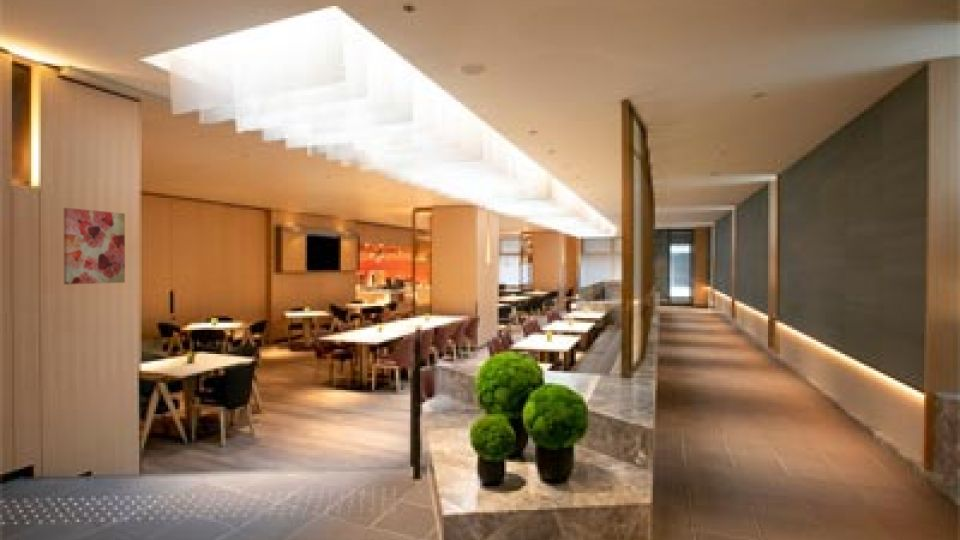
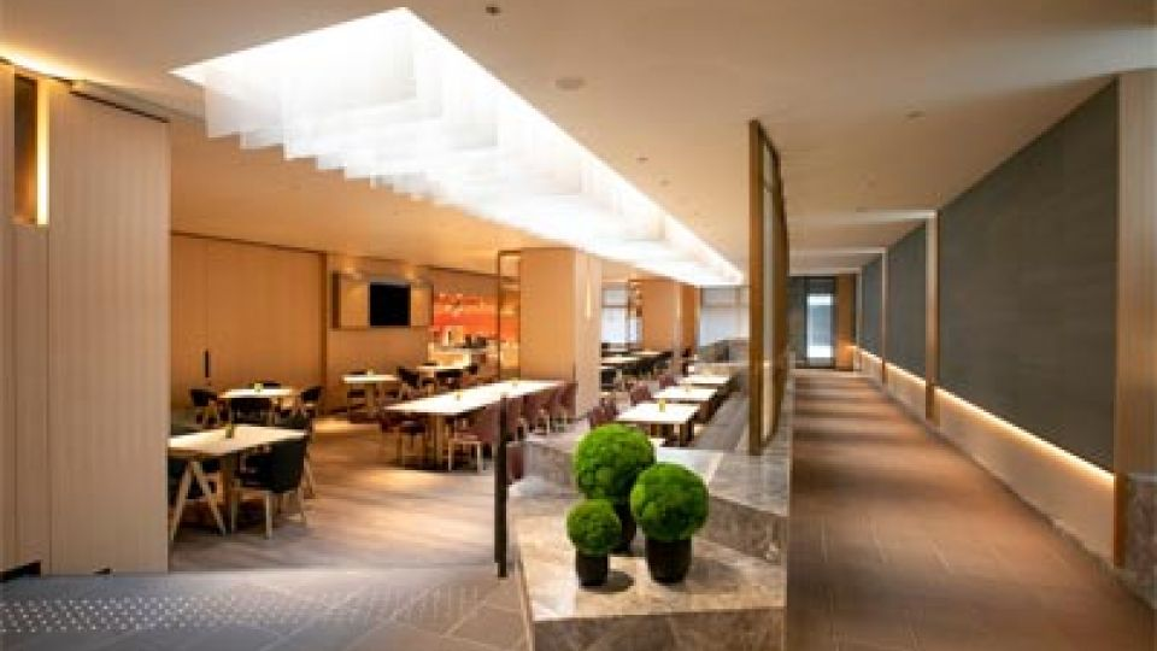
- wall art (95, 247)
